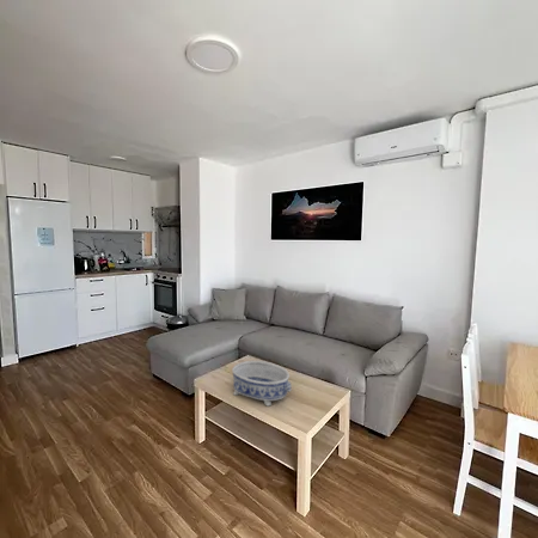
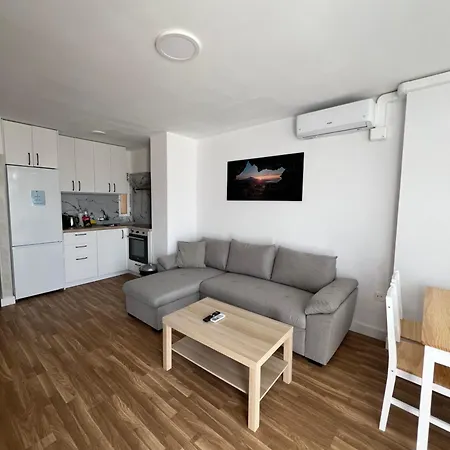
- decorative bowl (259, 381)
